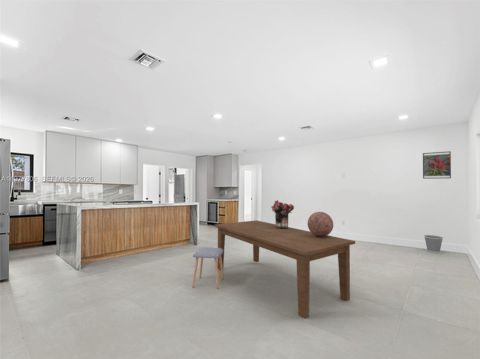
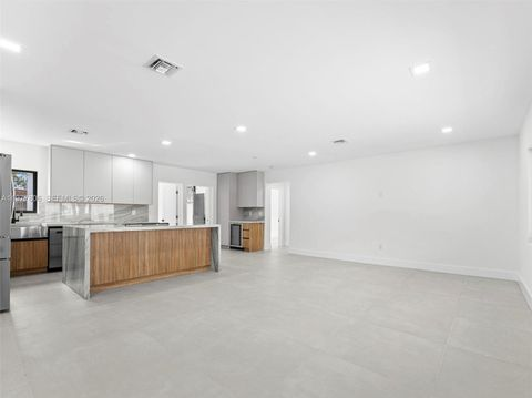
- stool (202, 264)
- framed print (436, 165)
- decorative sphere (320, 223)
- wastebasket (433, 243)
- dining table (276, 252)
- bouquet (282, 214)
